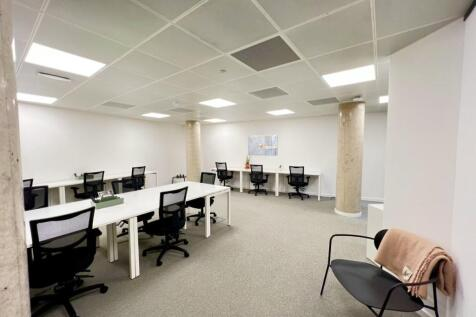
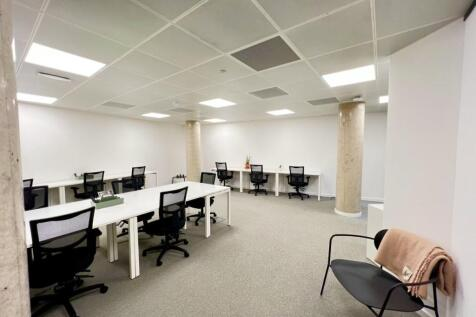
- wall art (262, 145)
